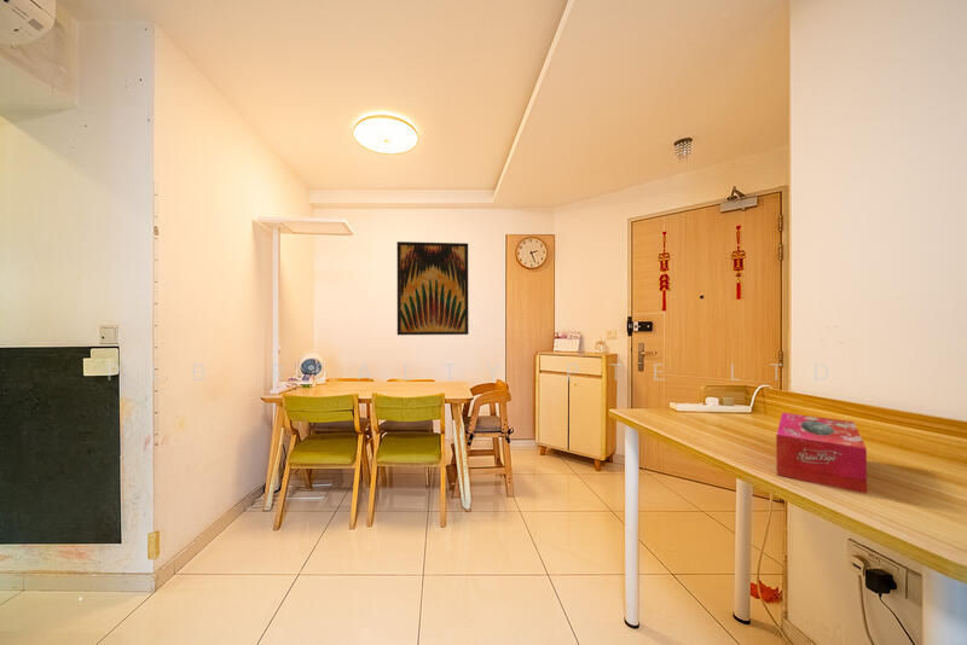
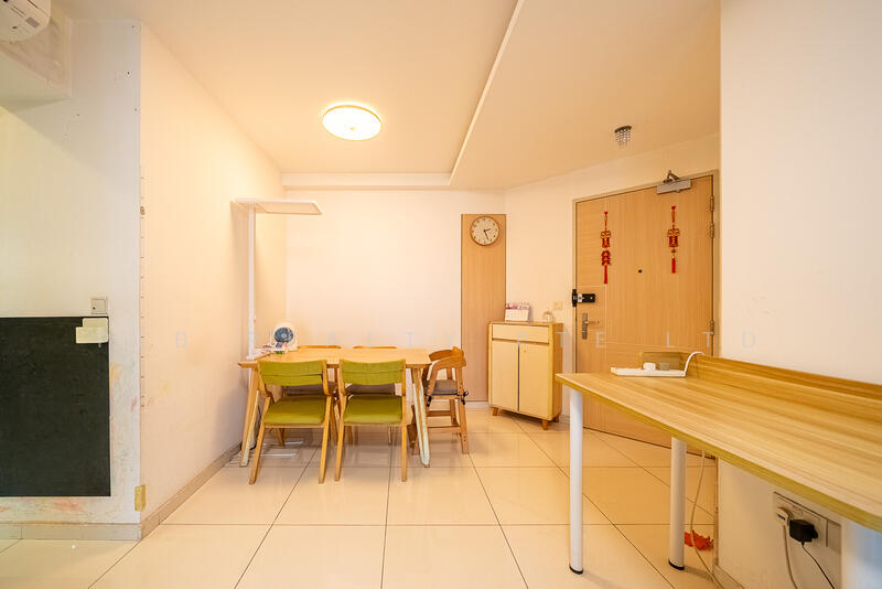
- tissue box (817, 446)
- wall art (433, 289)
